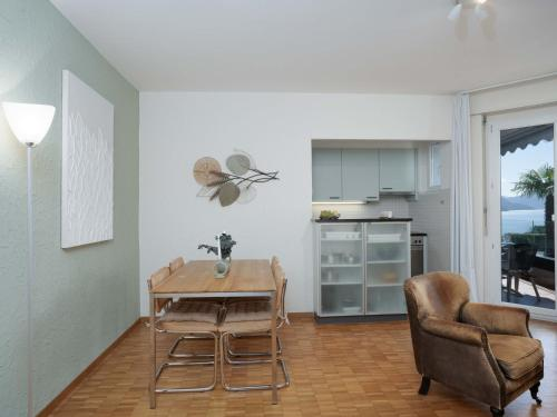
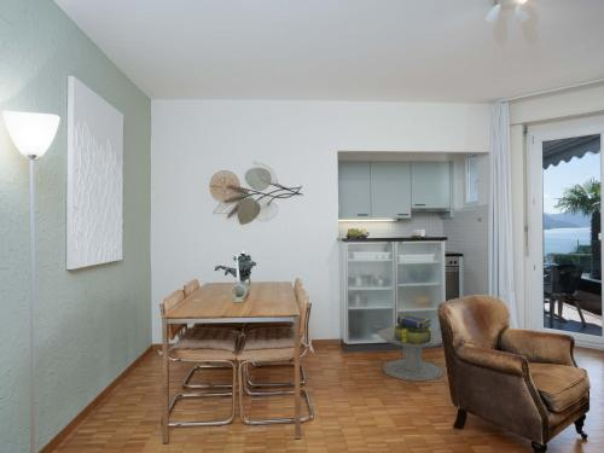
+ stack of books (413, 327)
+ side table (412, 352)
